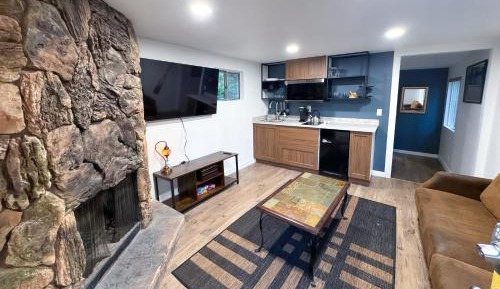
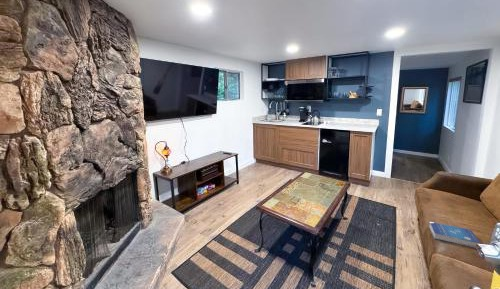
+ book (452, 234)
